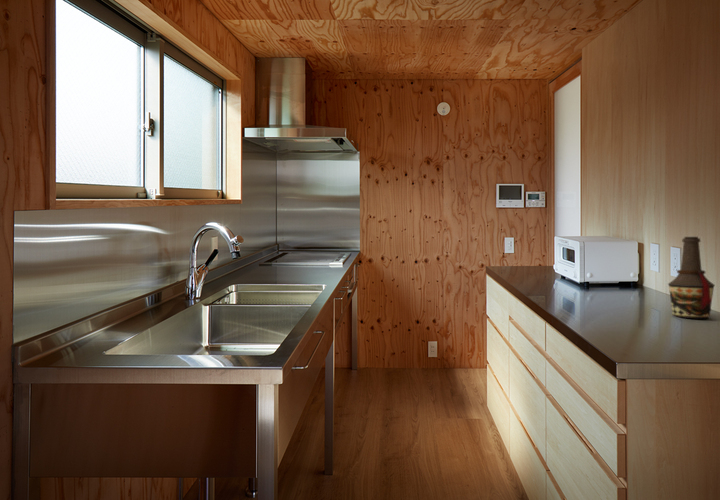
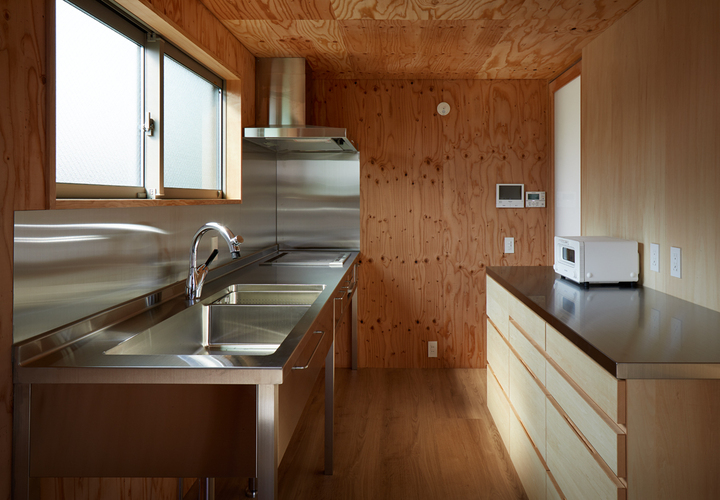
- bottle (692, 276)
